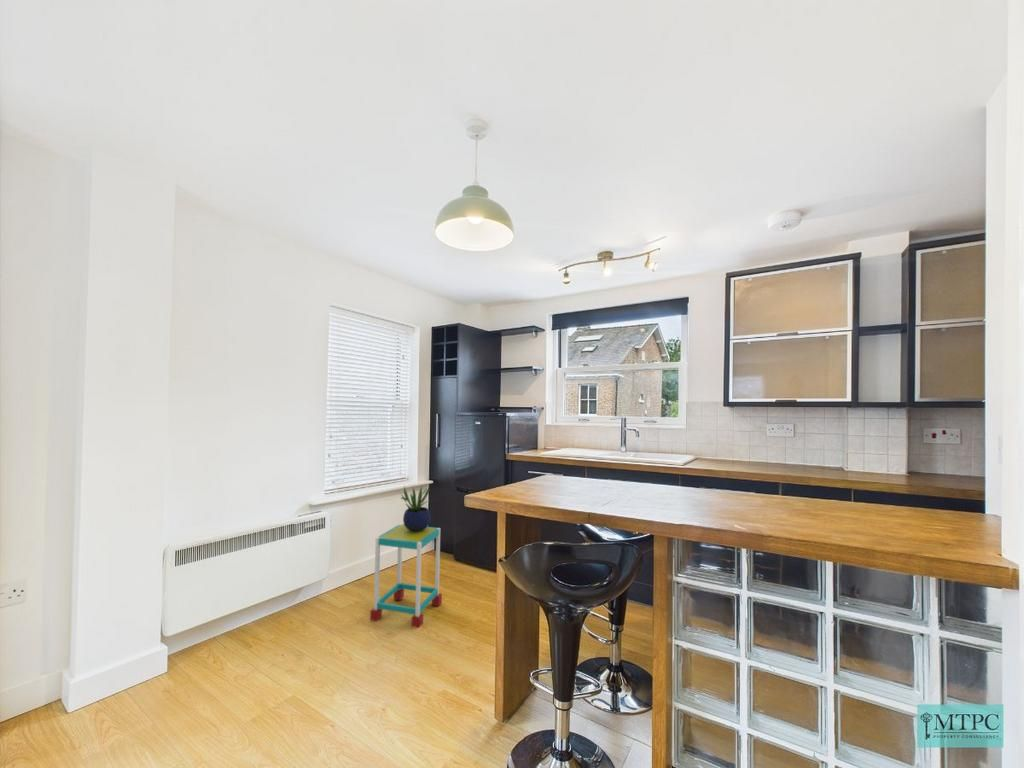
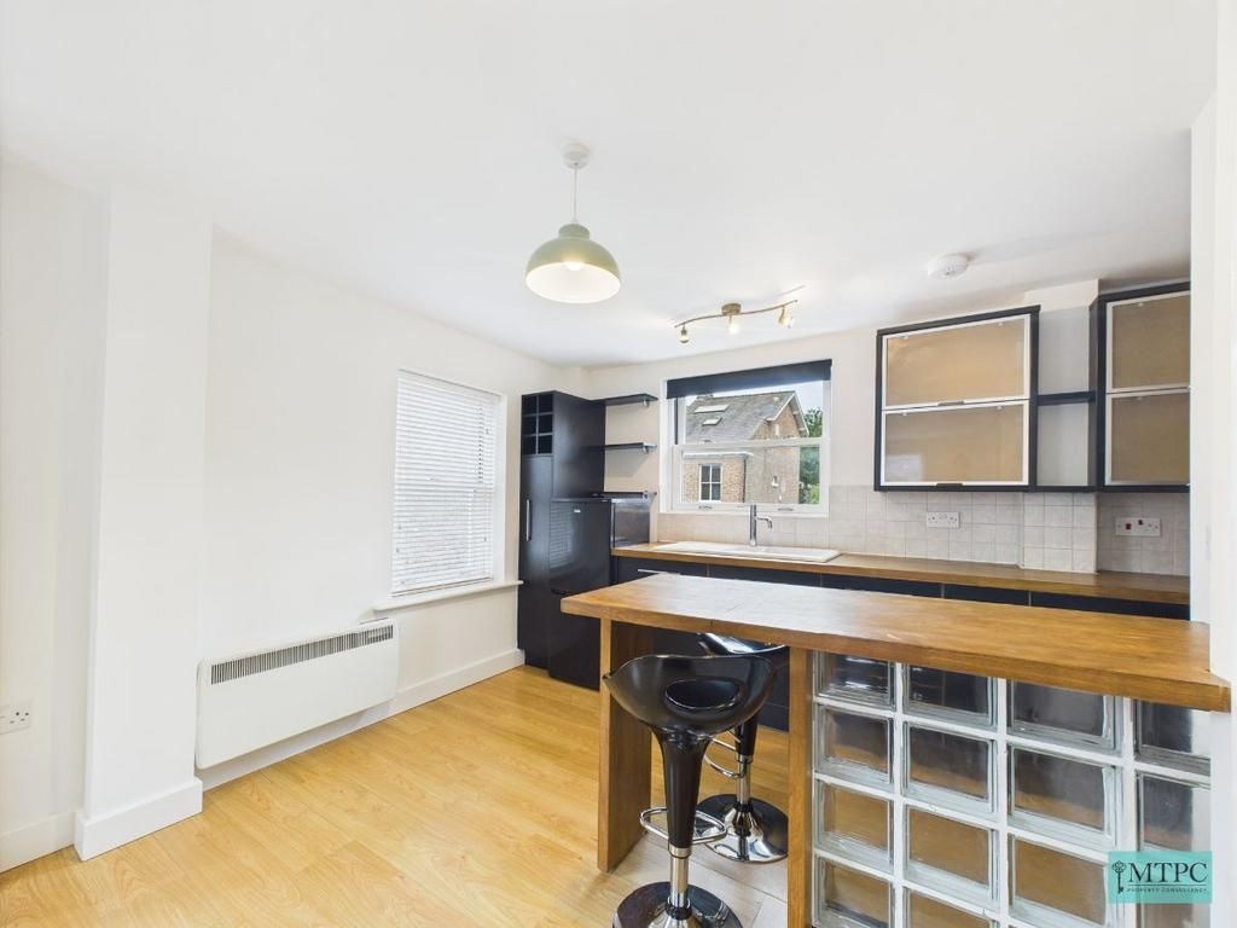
- potted plant (416, 507)
- side table (400, 571)
